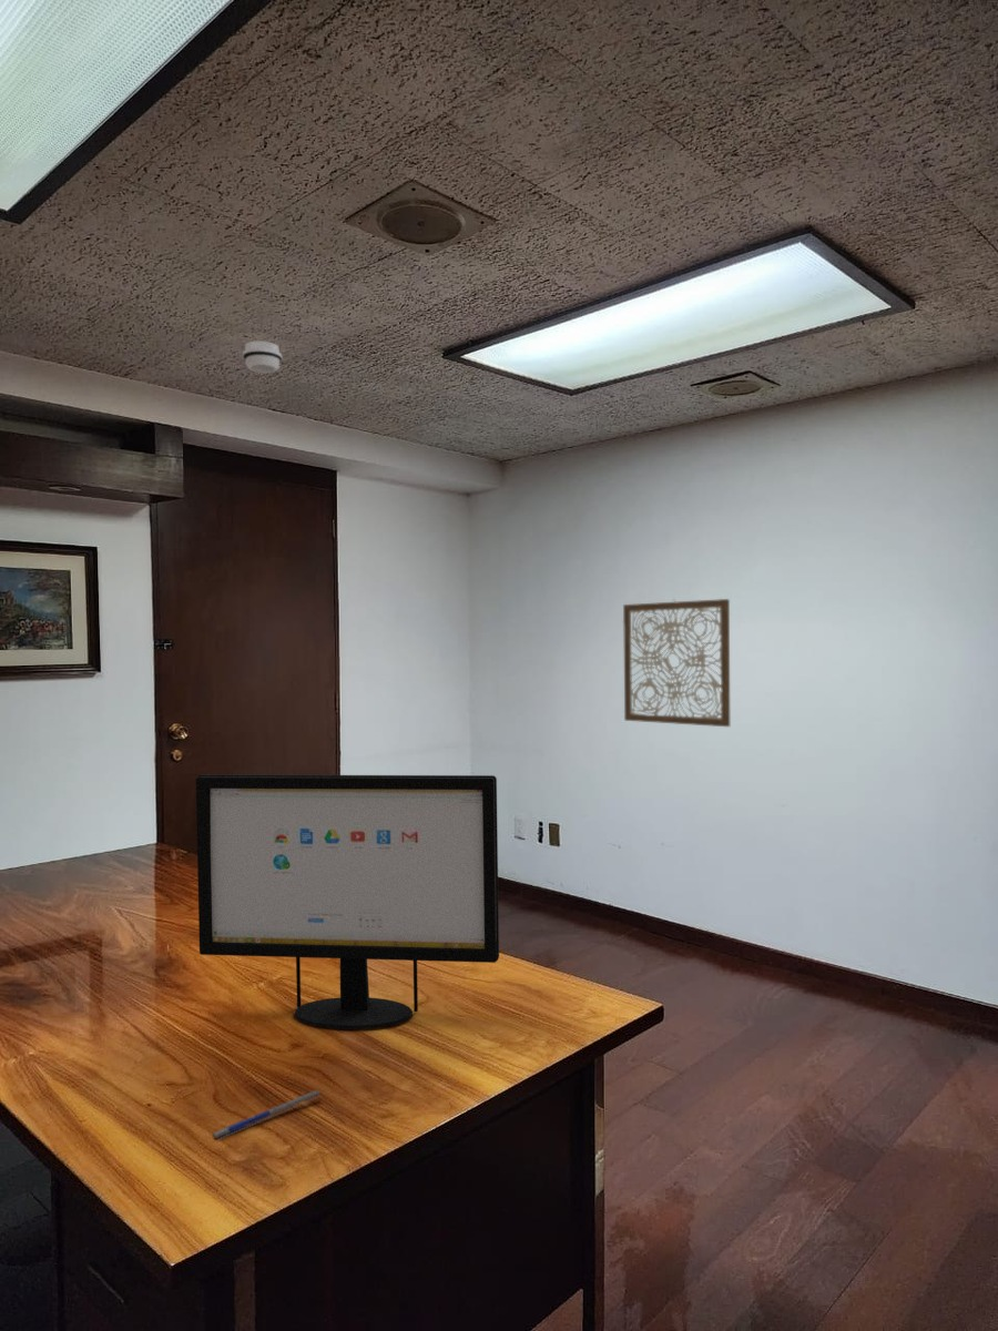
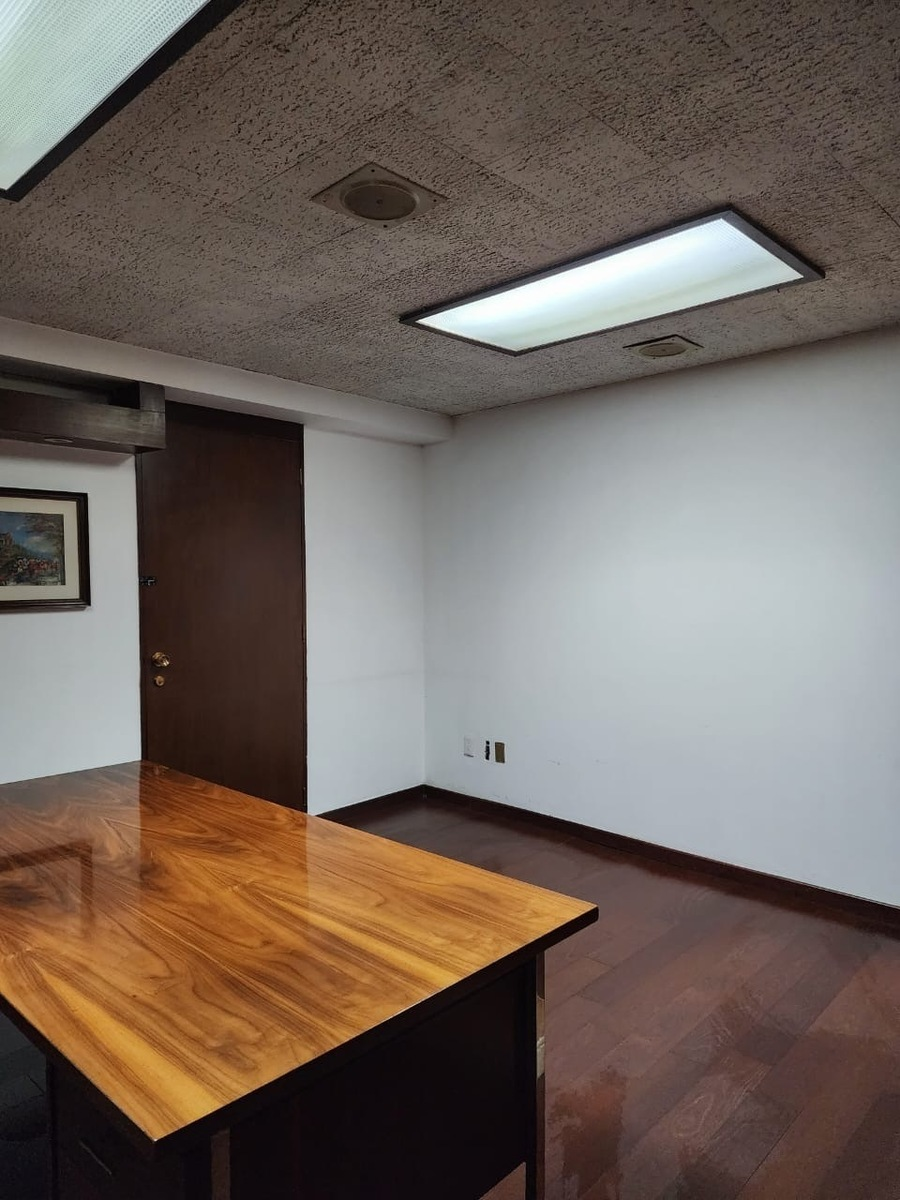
- pen (269, 1111)
- wall art (679, 660)
- smoke detector (262, 357)
- computer monitor (346, 896)
